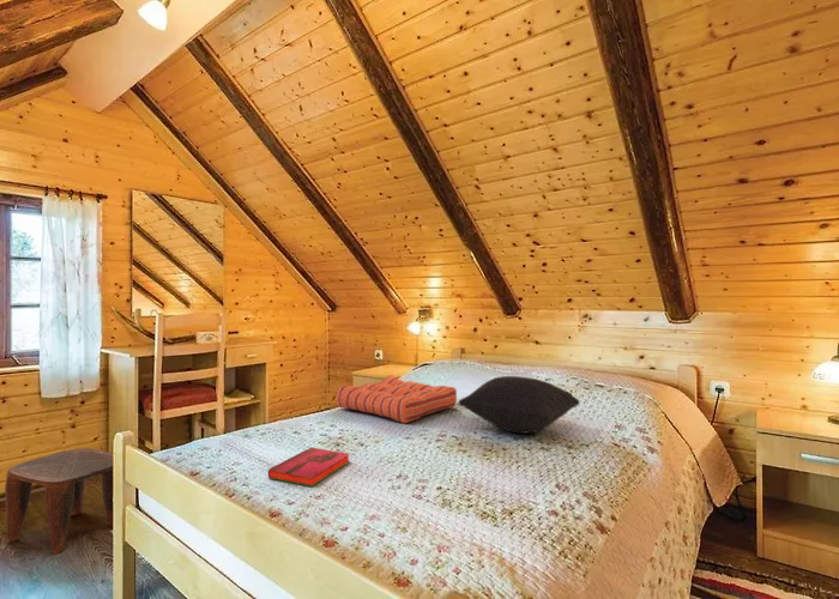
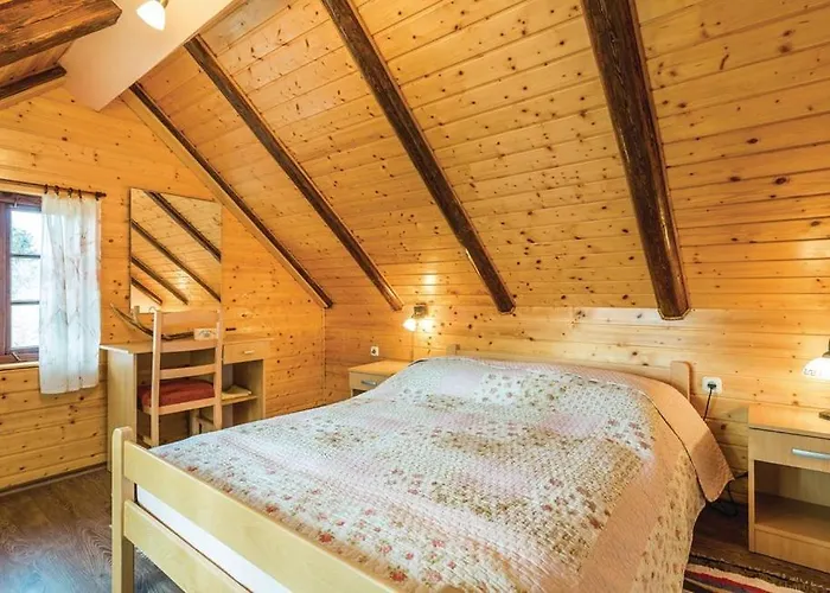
- seat cushion (397, 397)
- pillow (519, 403)
- stool (67, 496)
- hardback book (310, 465)
